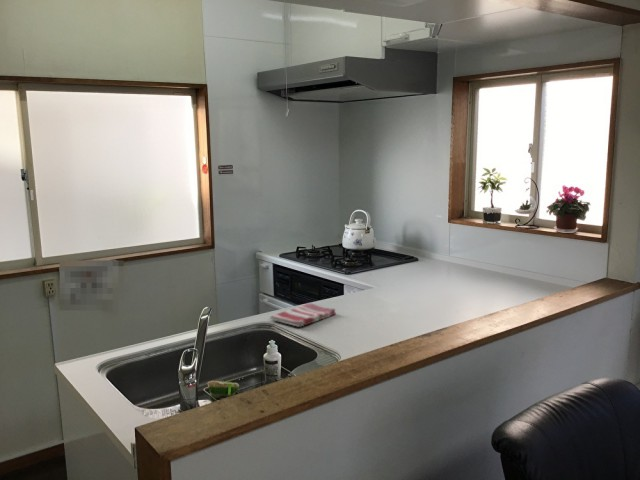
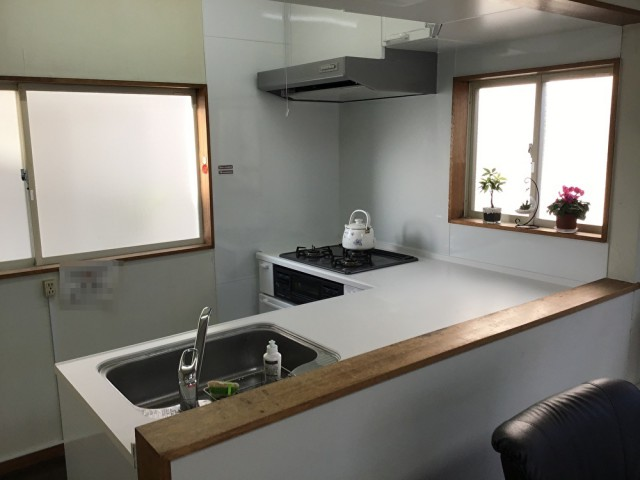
- dish towel (303, 314)
